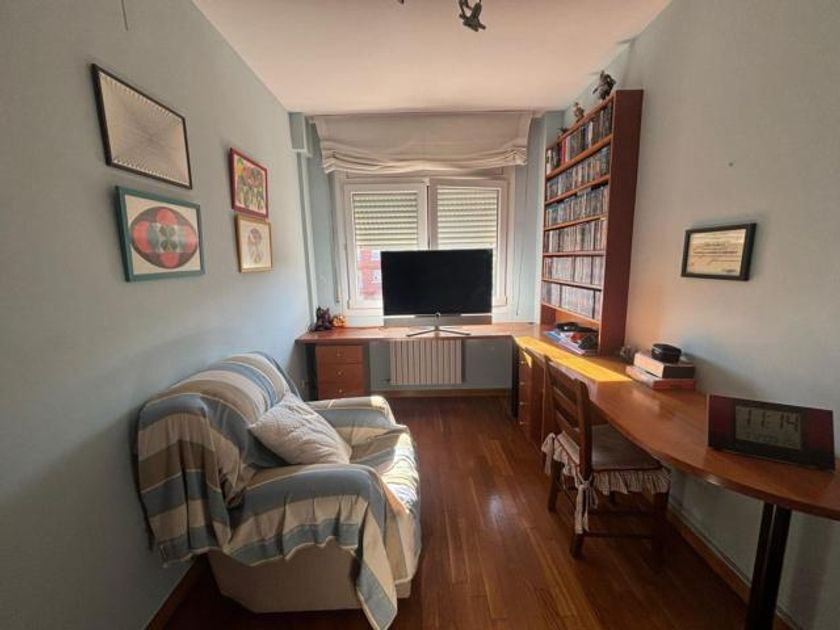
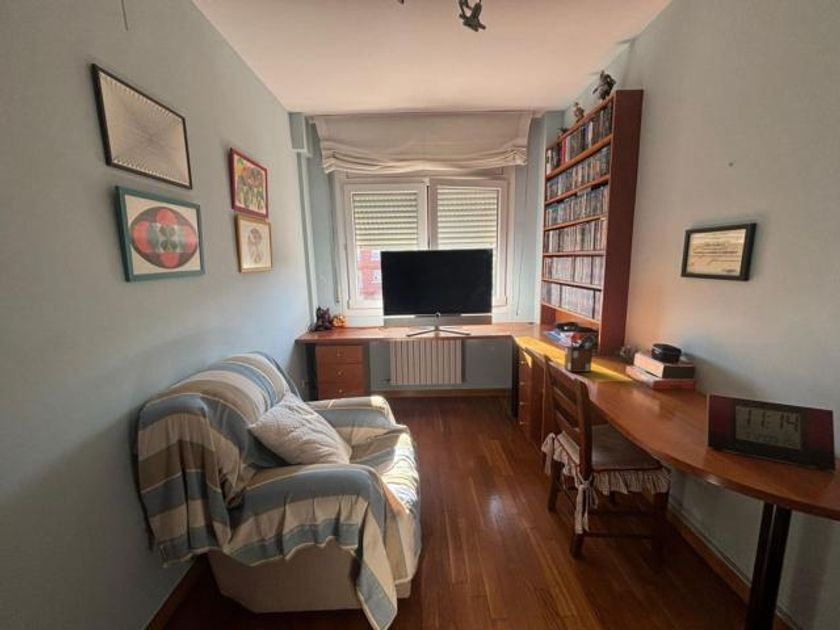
+ desk organizer (578, 354)
